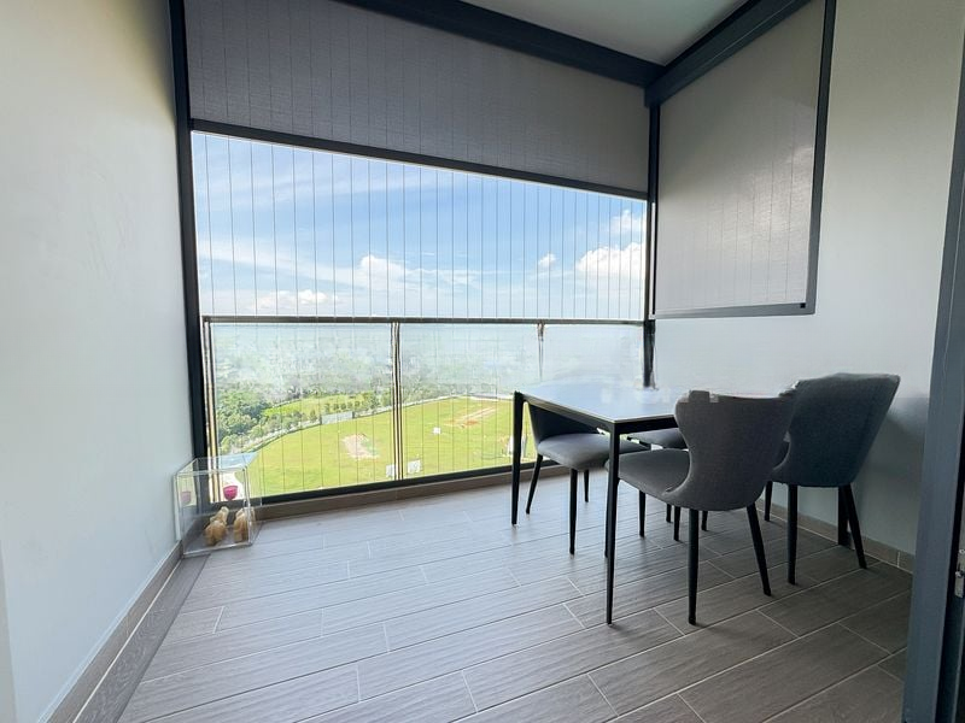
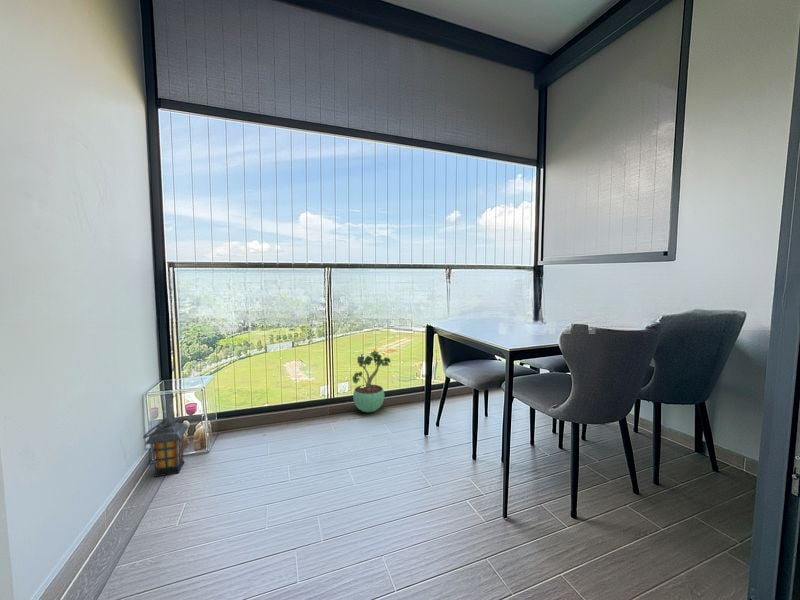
+ lantern (165, 444)
+ potted plant (370, 380)
